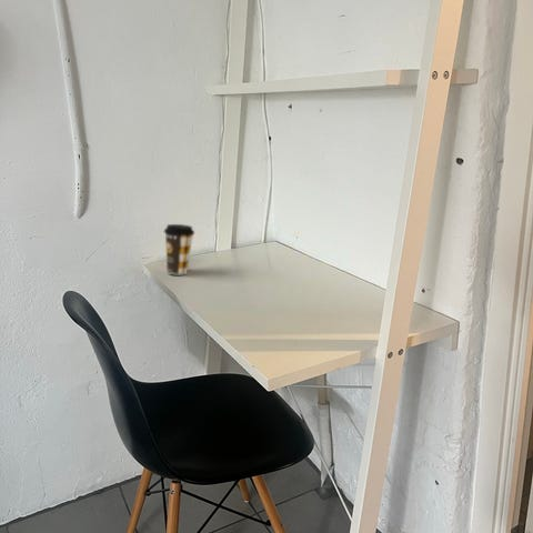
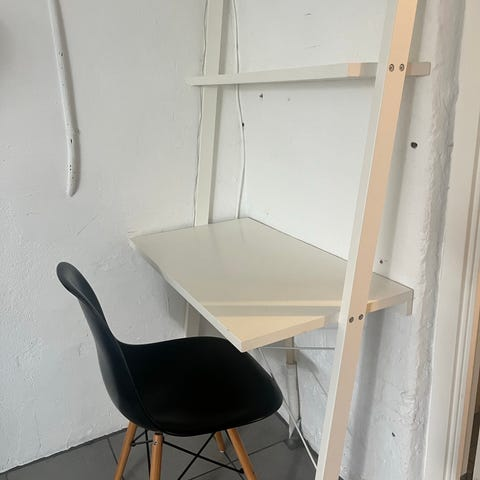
- coffee cup (178, 249)
